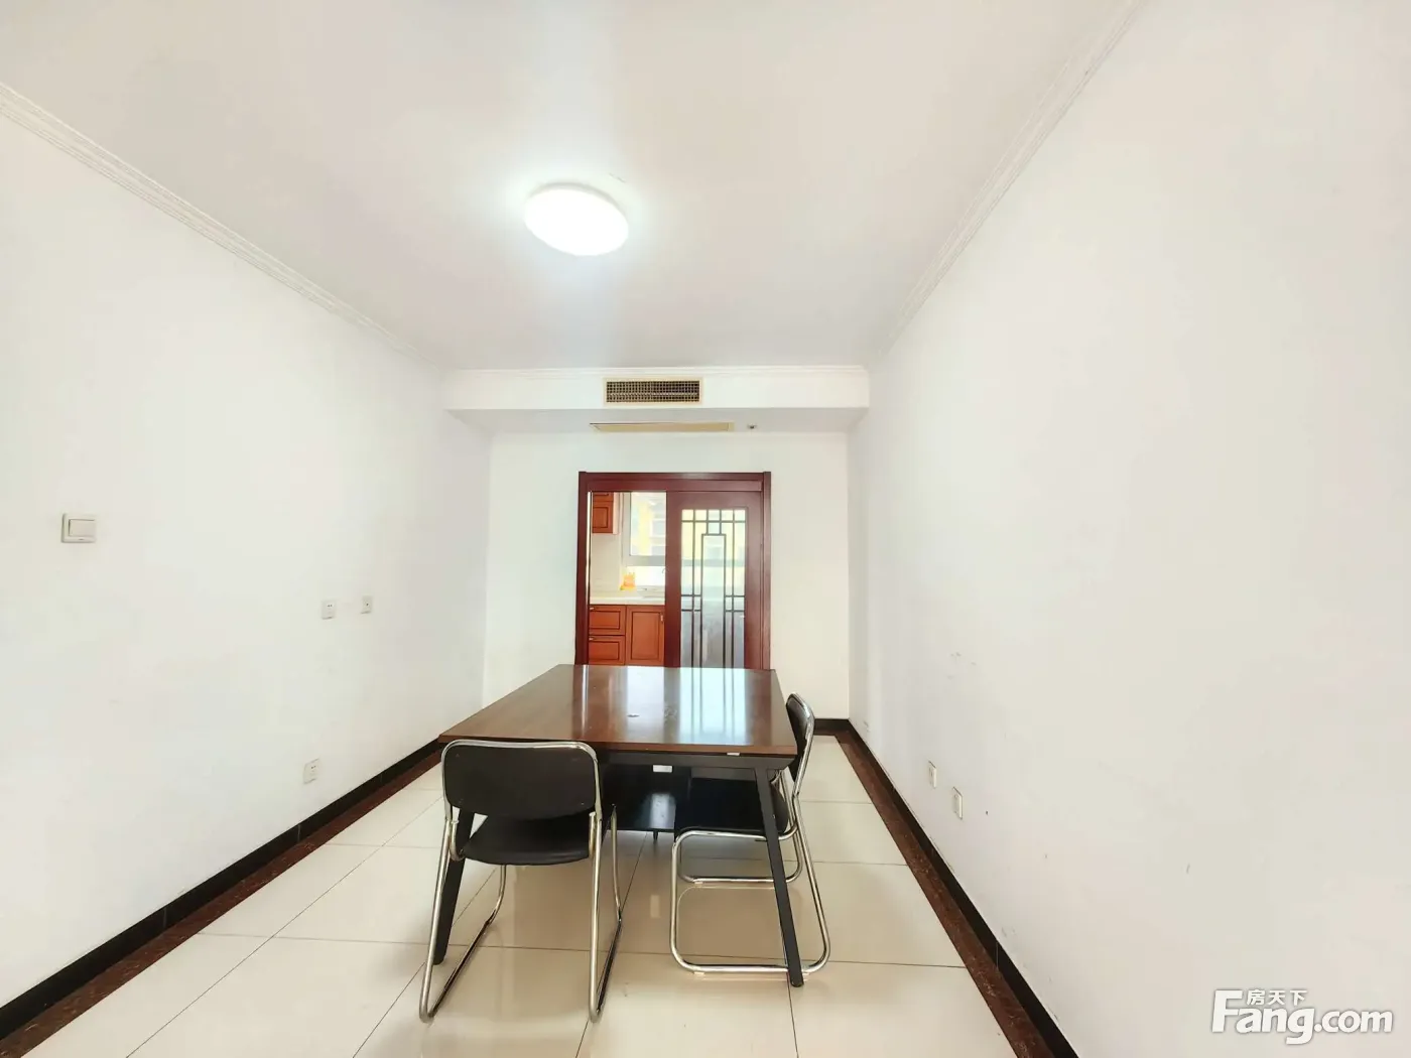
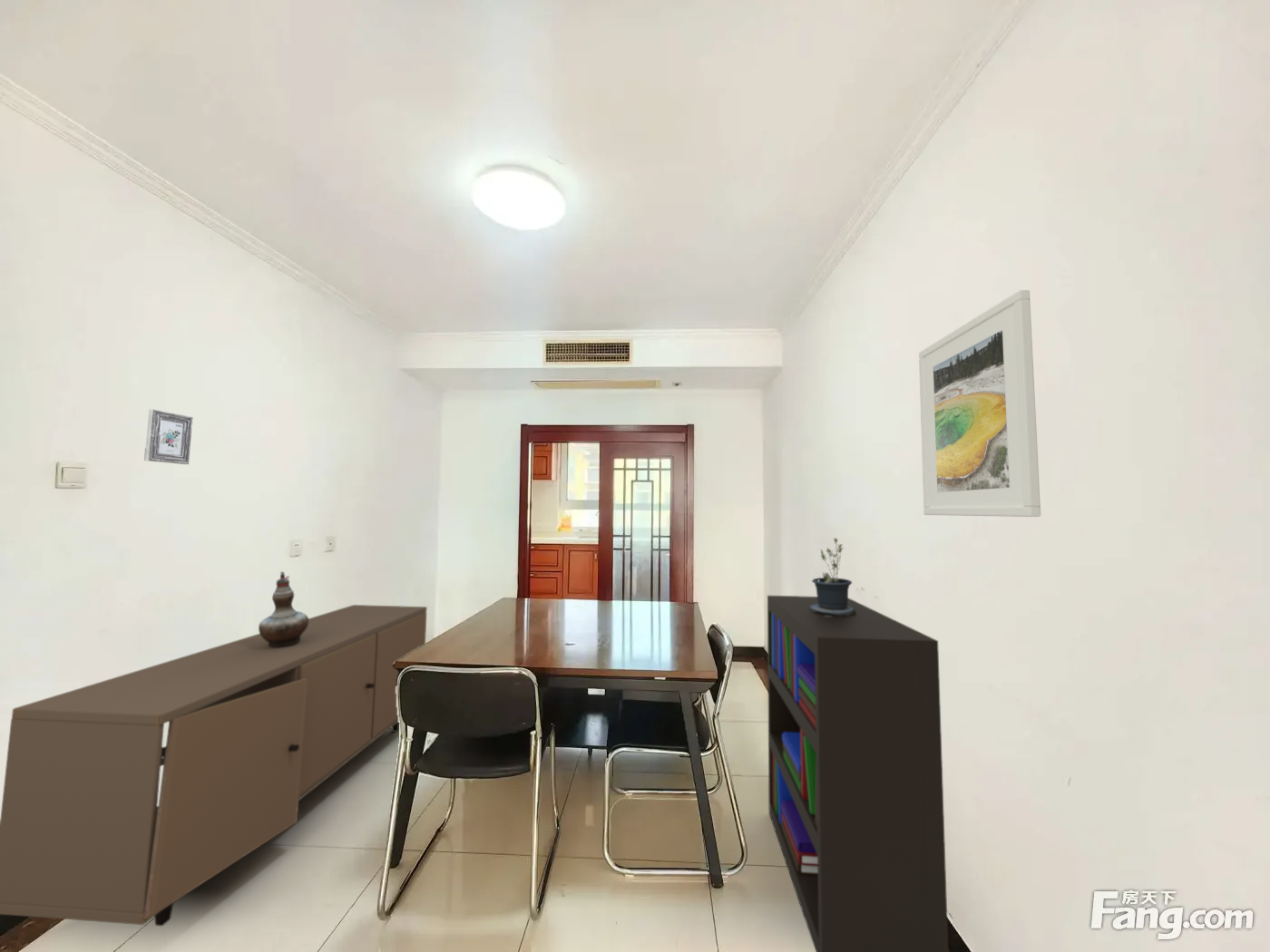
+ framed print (968, 419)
+ picture frame (170, 437)
+ decorative vase (285, 607)
+ bookshelf (837, 743)
+ storage cabinet (293, 719)
+ potted plant (831, 574)
